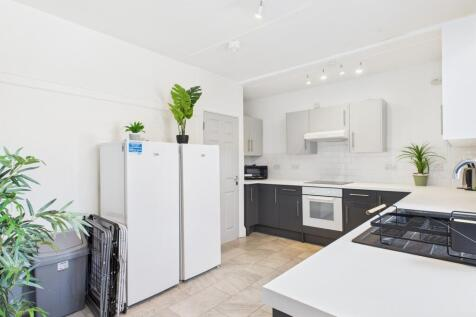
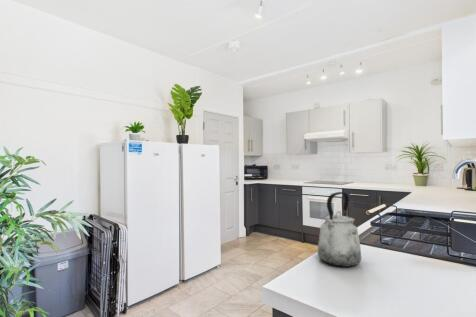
+ kettle (342, 225)
